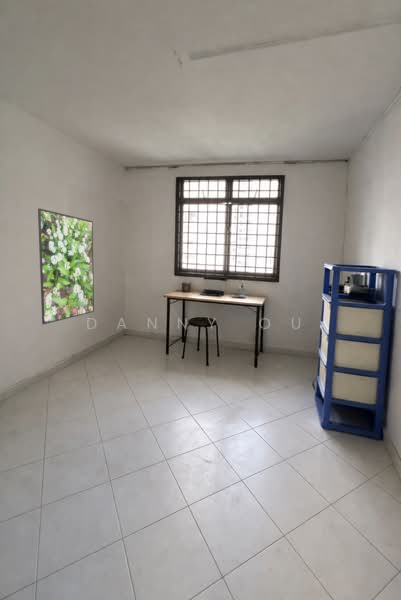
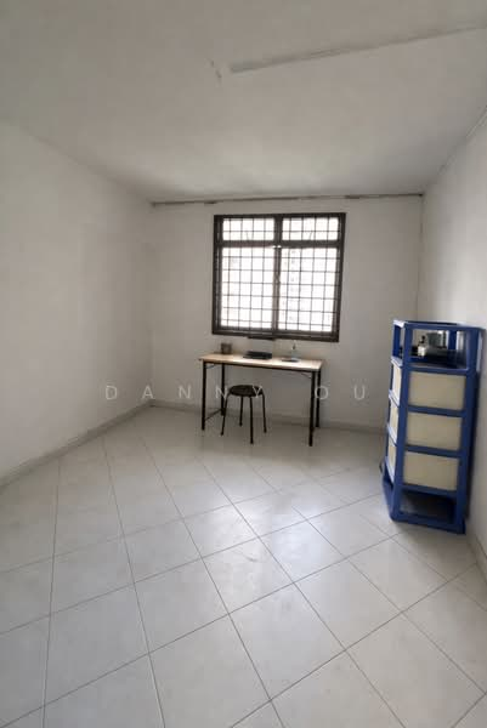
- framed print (70, 267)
